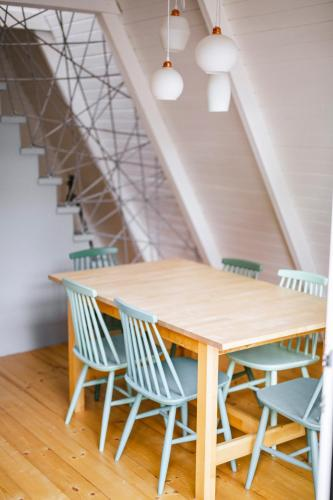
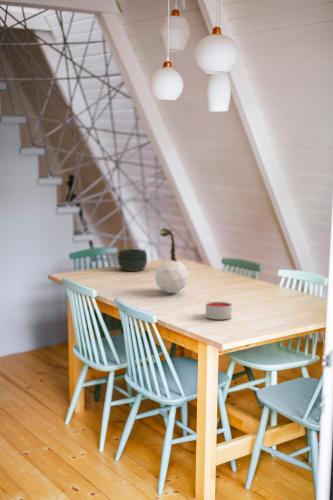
+ bowl (132, 260)
+ candle (218, 310)
+ plant (174, 260)
